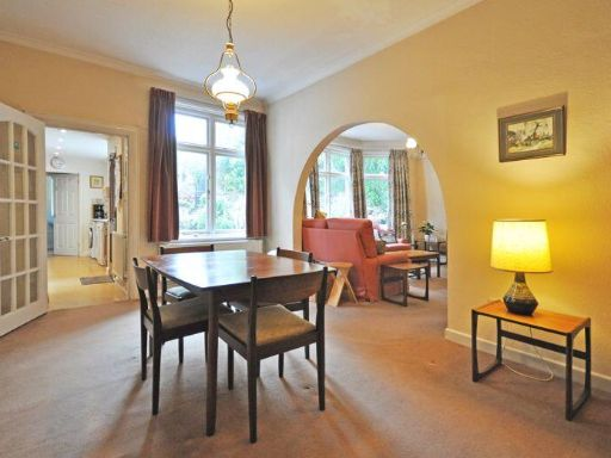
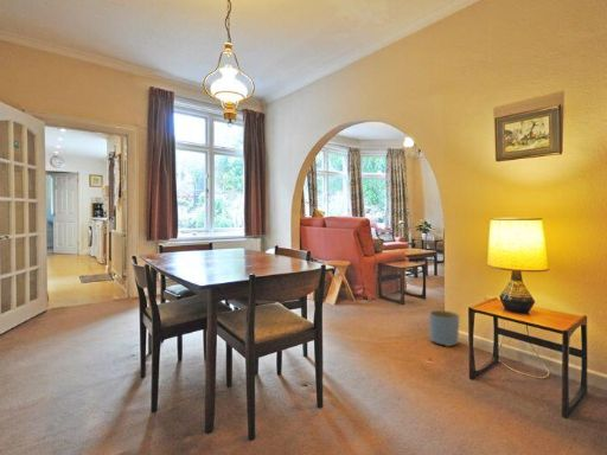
+ planter (443, 327)
